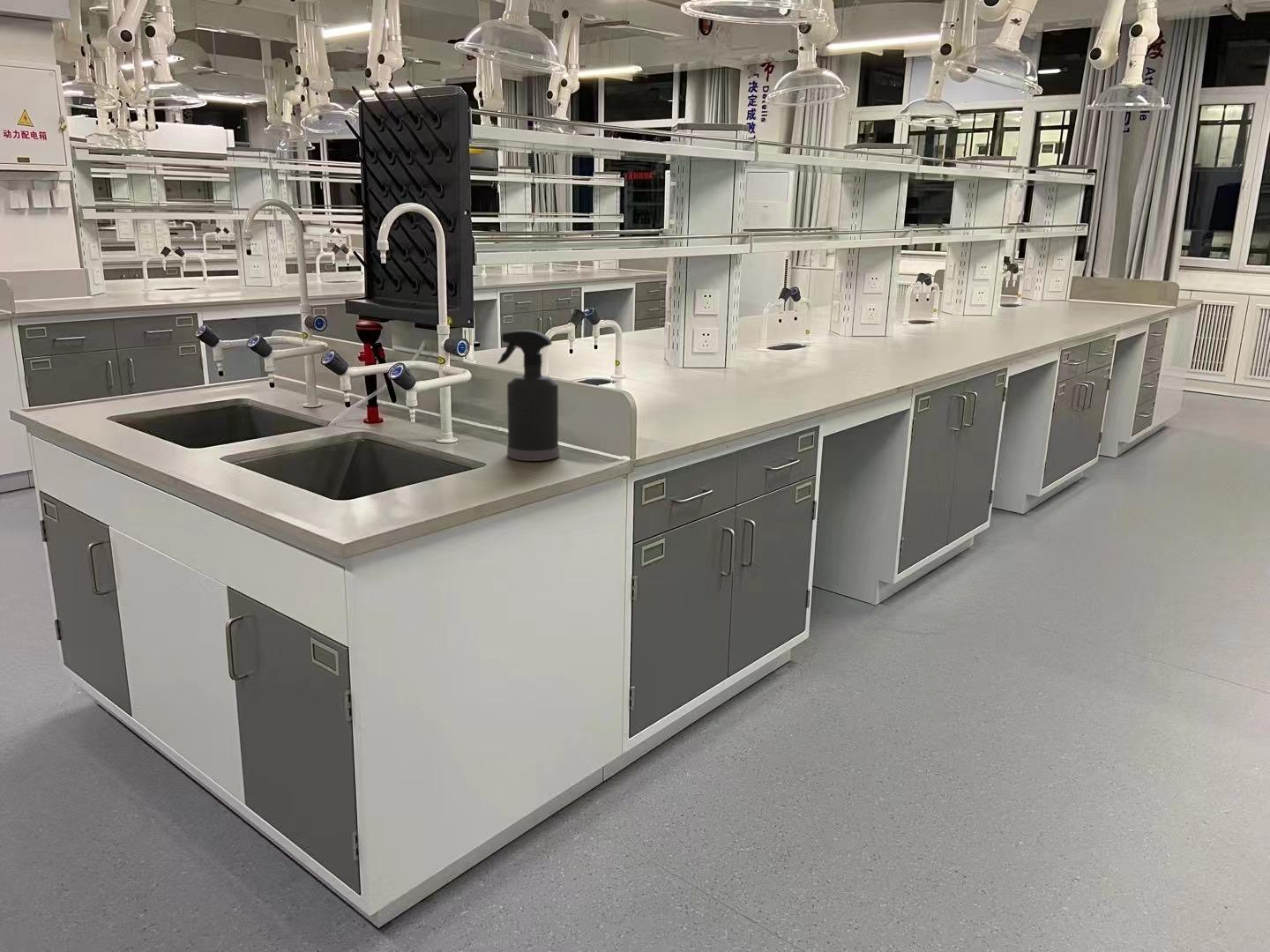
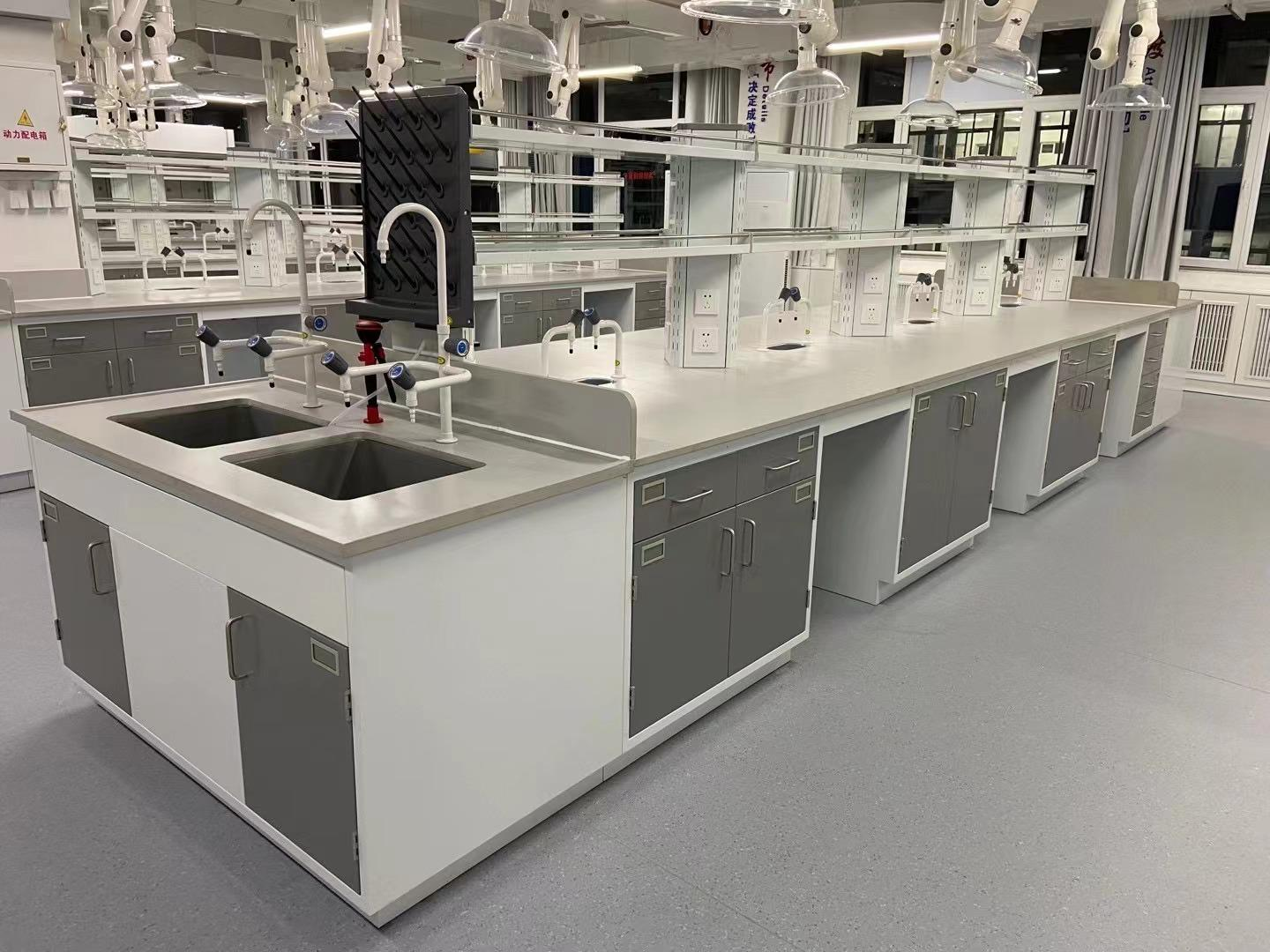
- spray bottle (531, 393)
